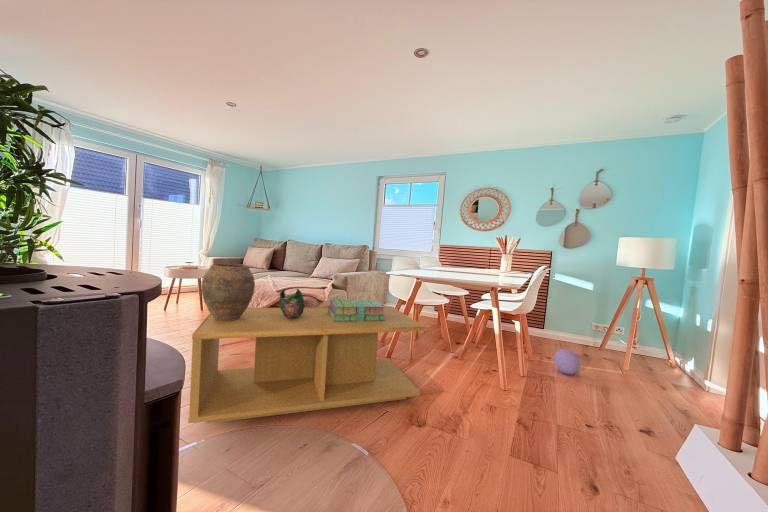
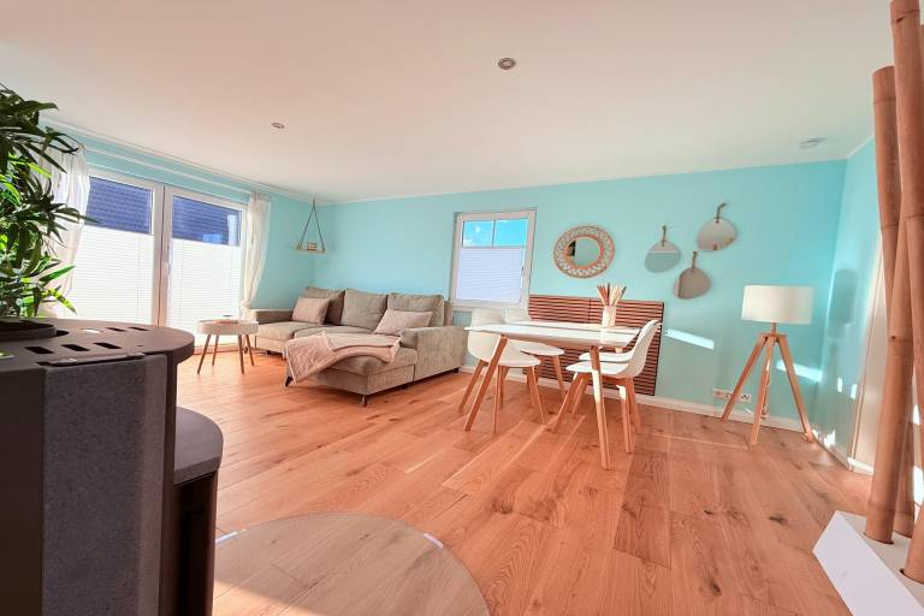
- vase (228, 291)
- stack of books (355, 308)
- coffee table (314, 355)
- decorative bowl (291, 303)
- ball (566, 361)
